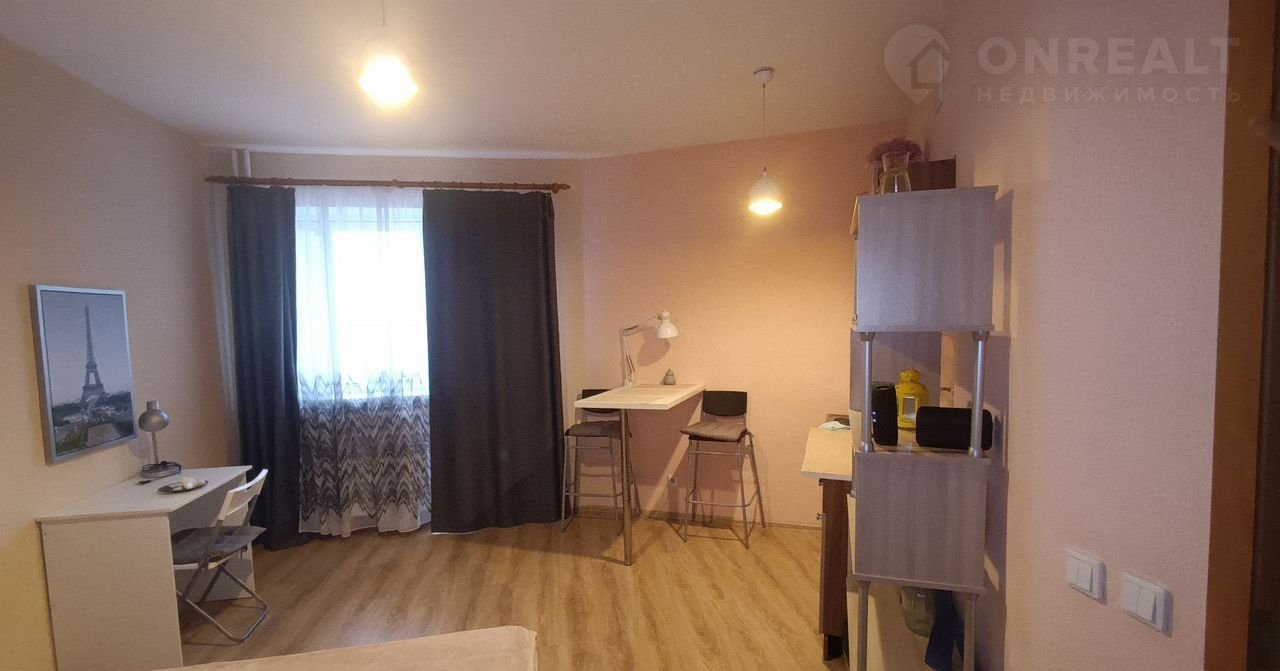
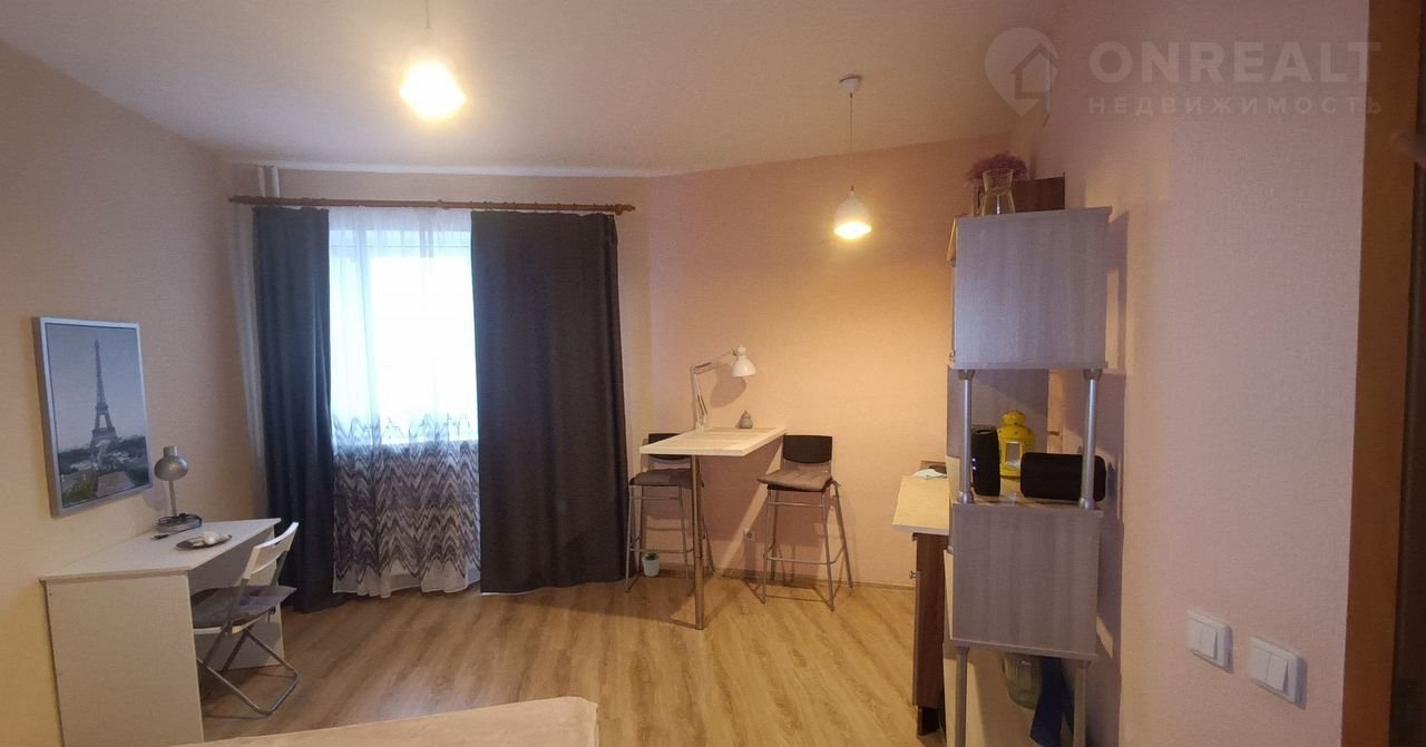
+ potted plant (651, 560)
